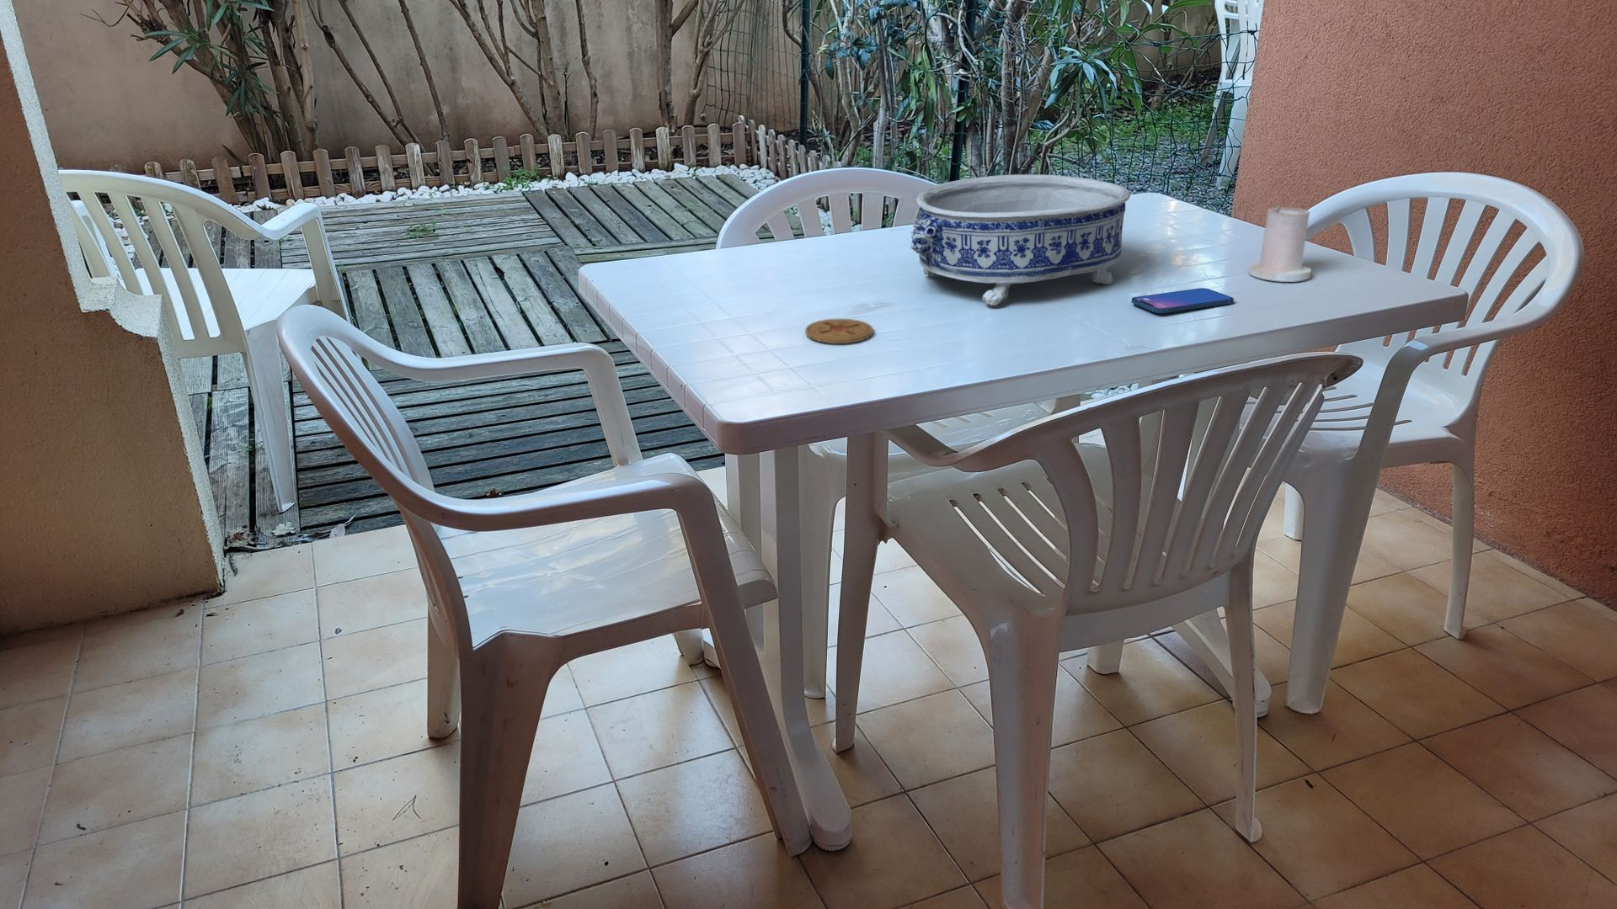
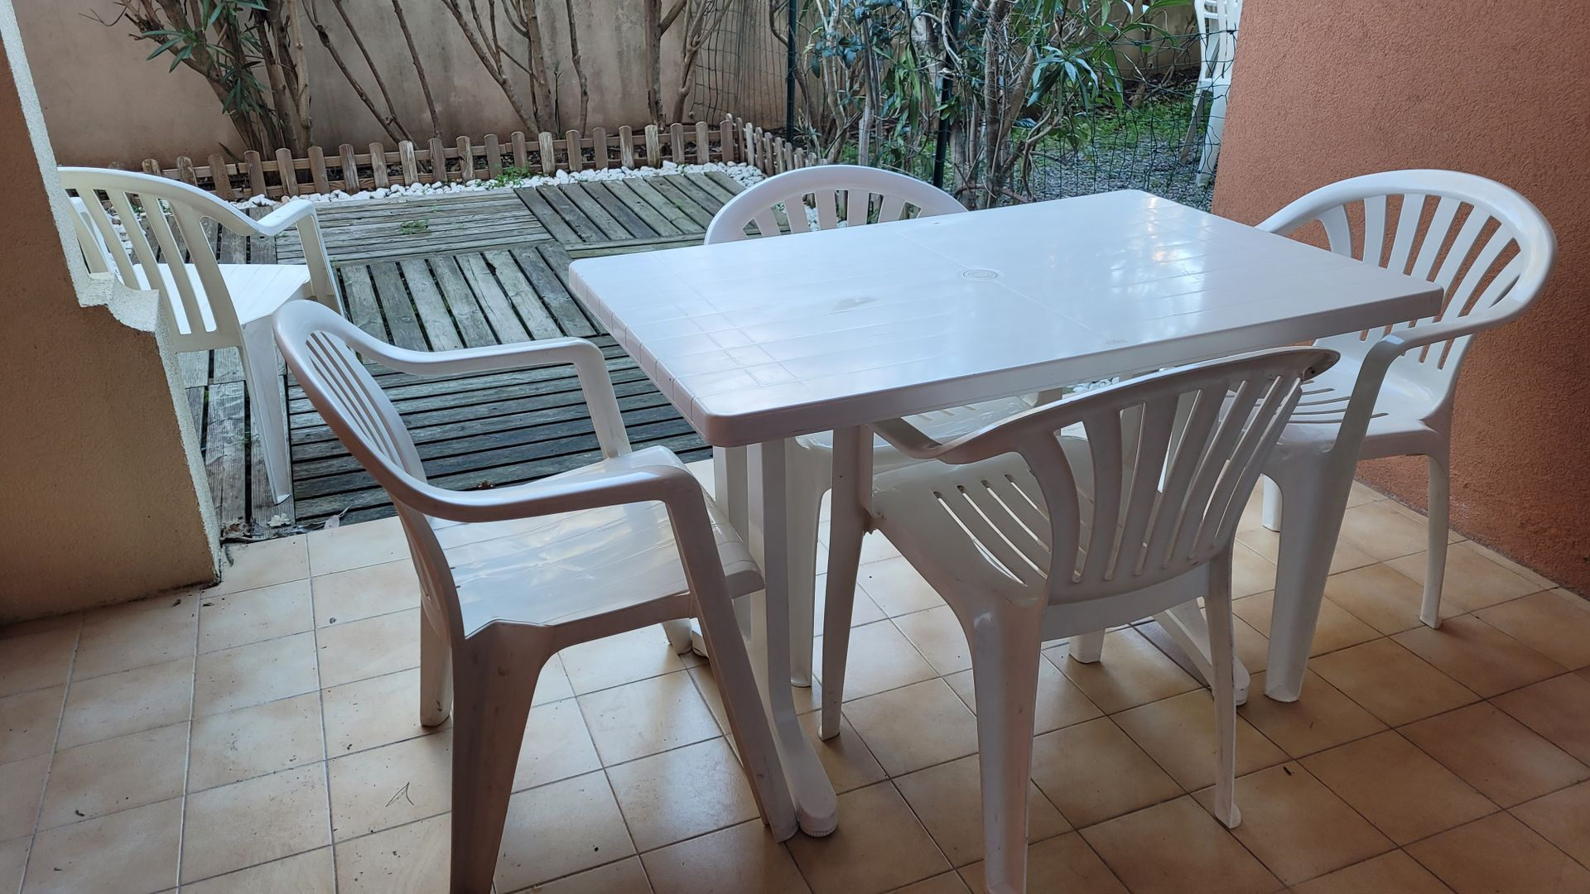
- decorative bowl (1023, 235)
- coaster (838, 330)
- smartphone (1183, 300)
- candle (1284, 239)
